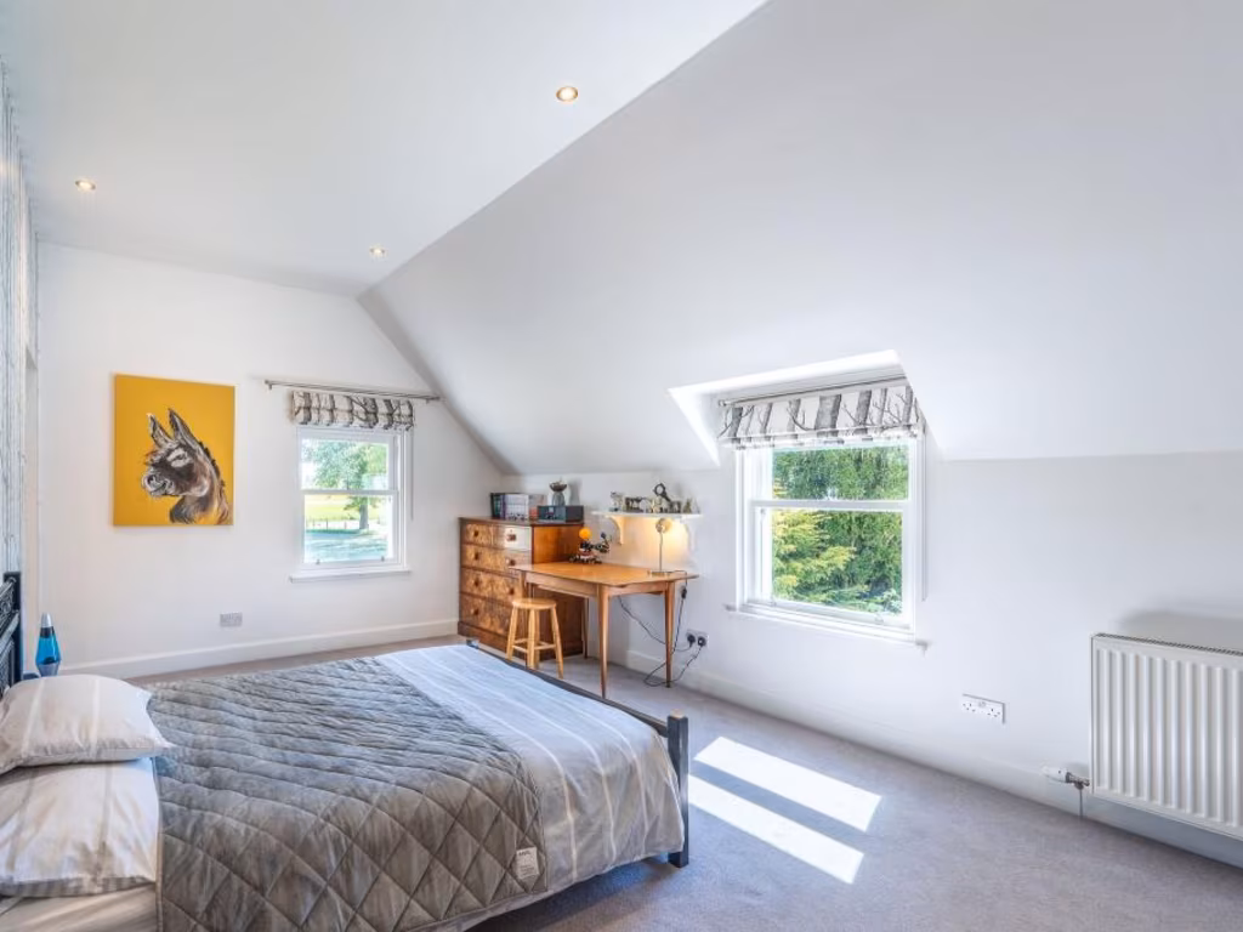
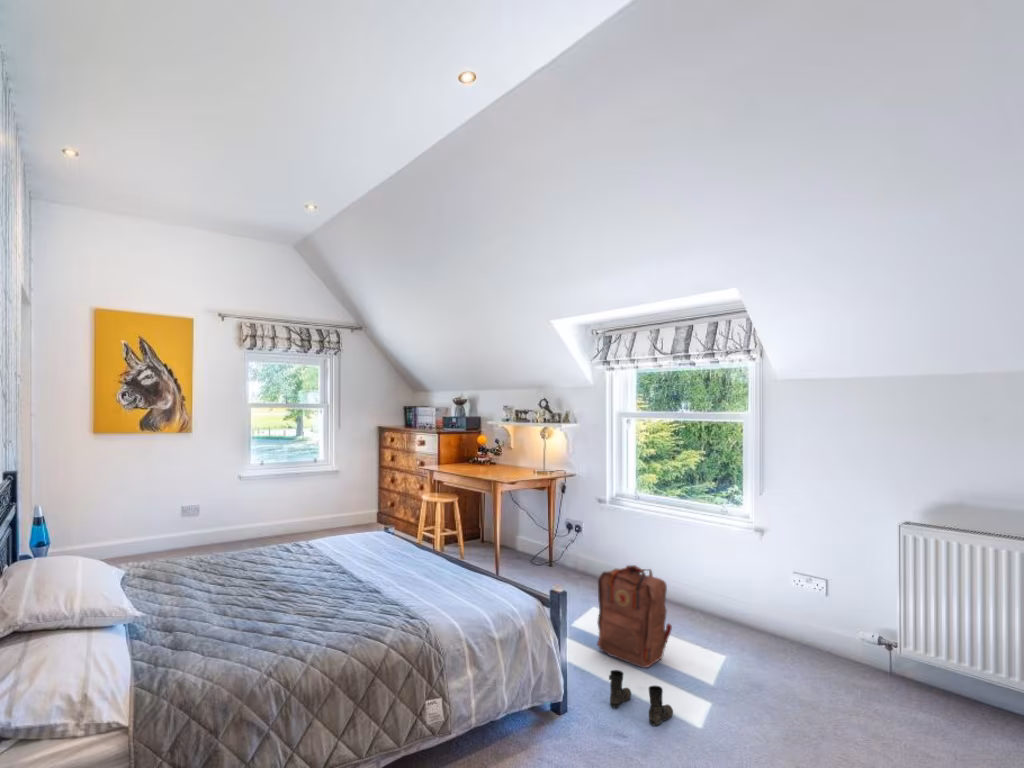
+ backpack (631, 608)
+ boots (649, 693)
